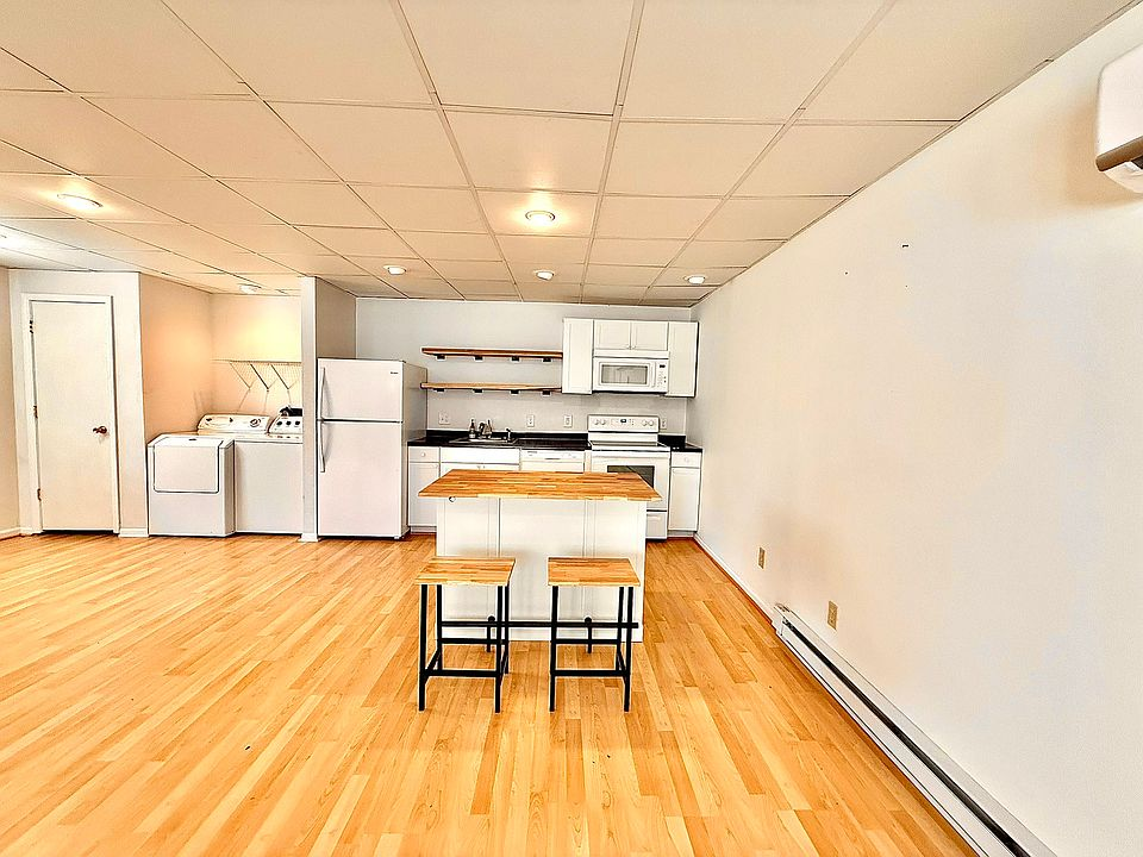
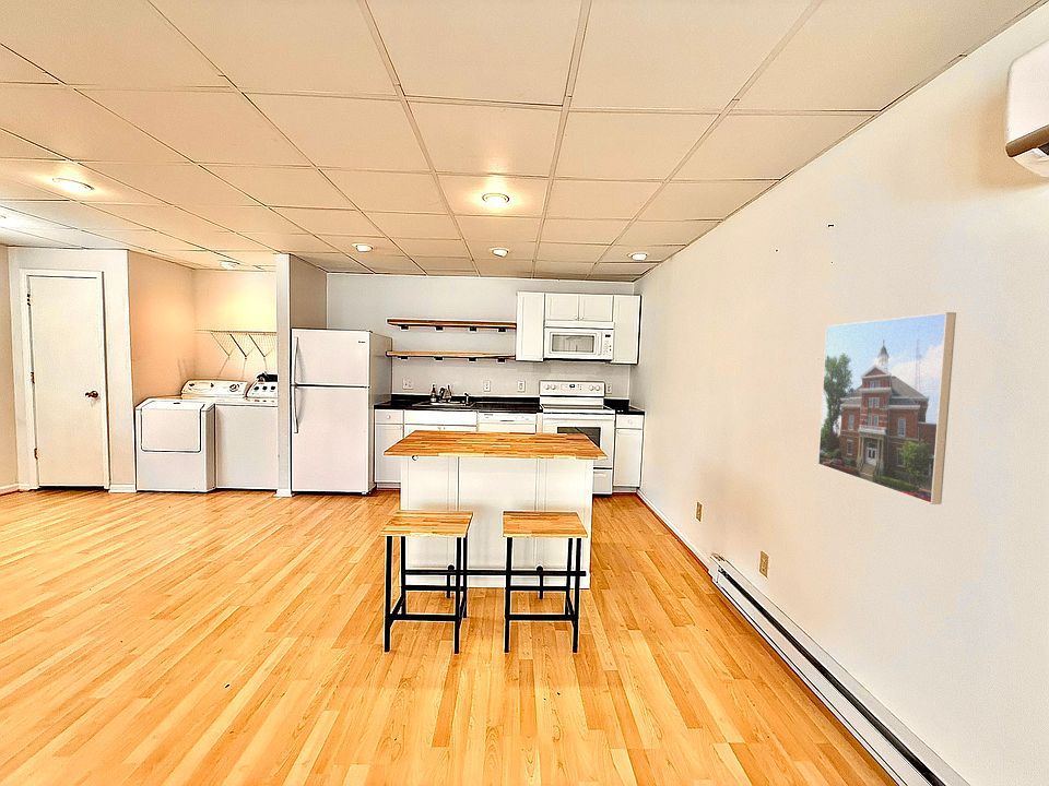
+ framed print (874, 401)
